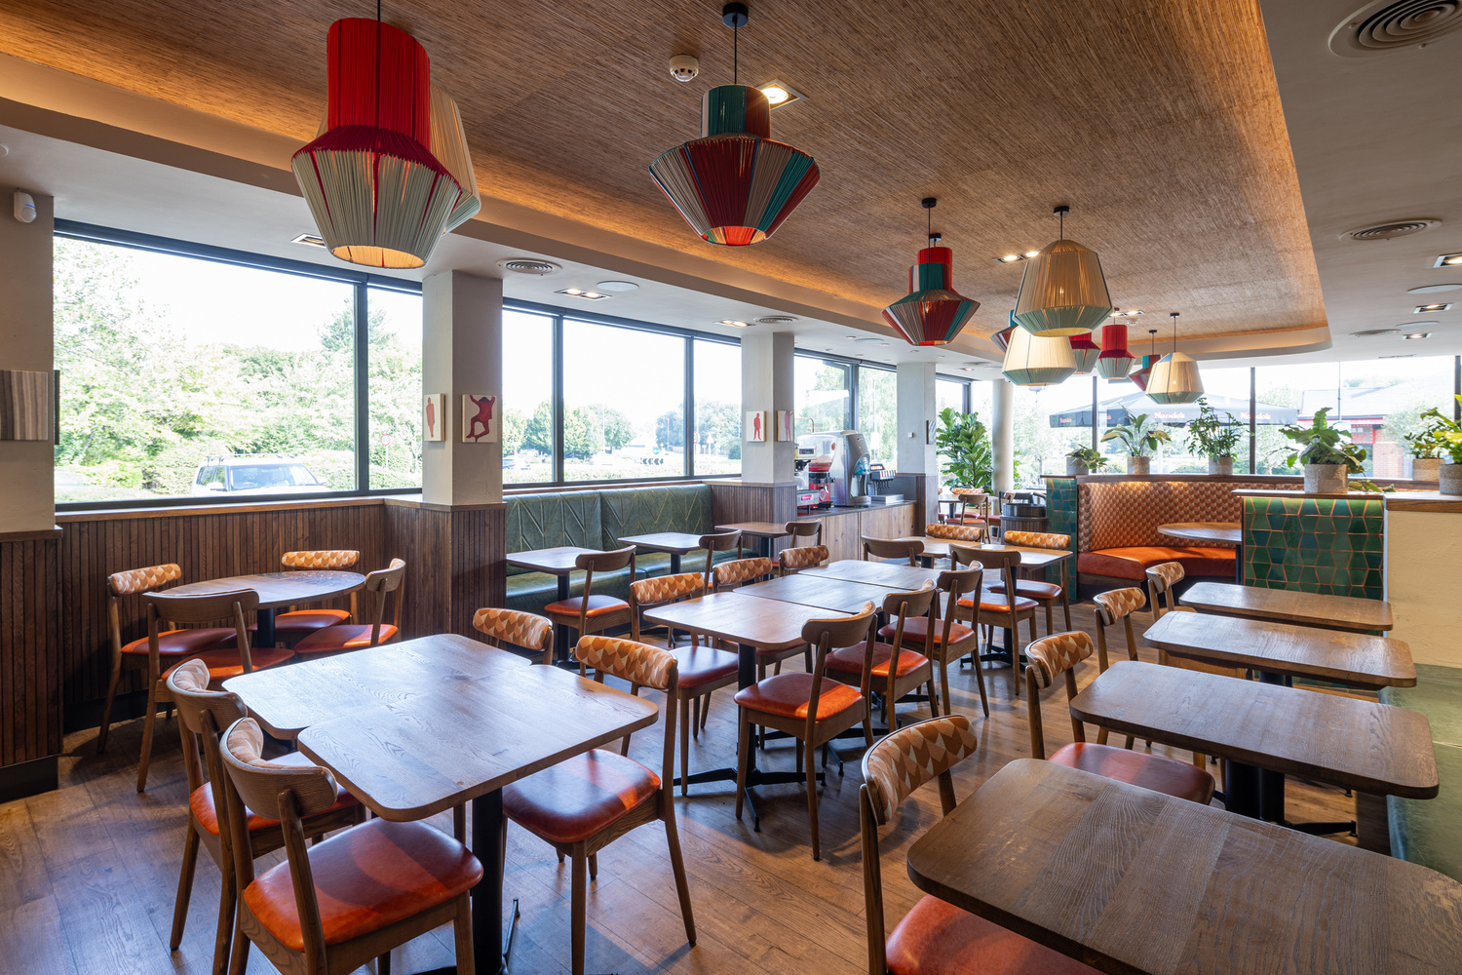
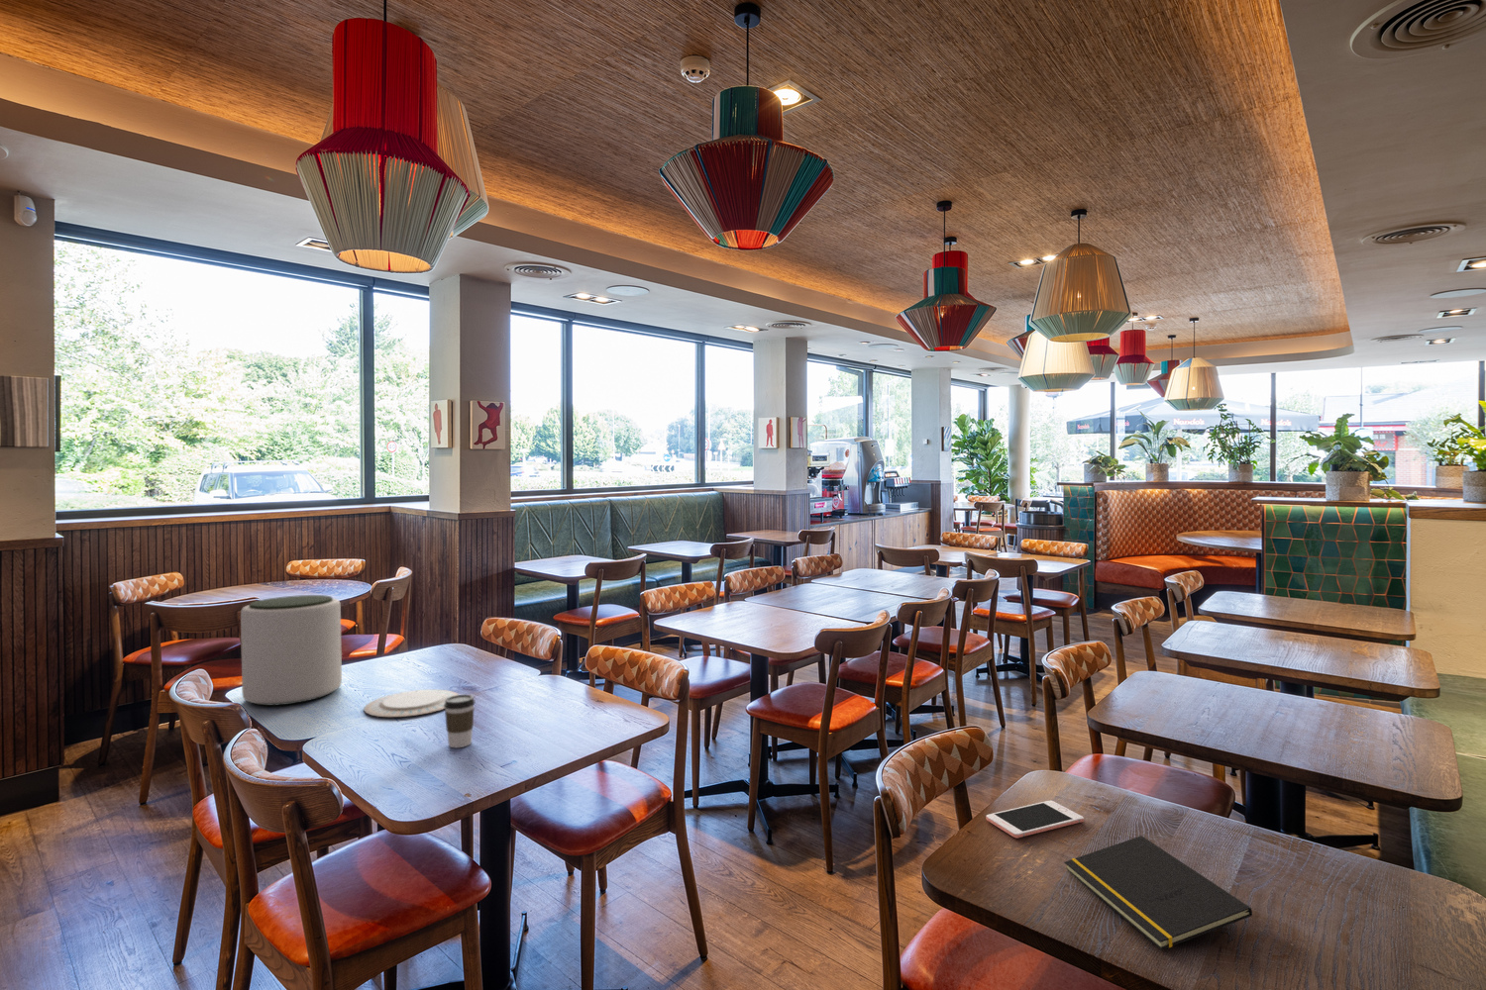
+ plant pot (292, 647)
+ cell phone (1034, 818)
+ coffee cup (460, 720)
+ chinaware (414, 699)
+ notepad (1150, 886)
